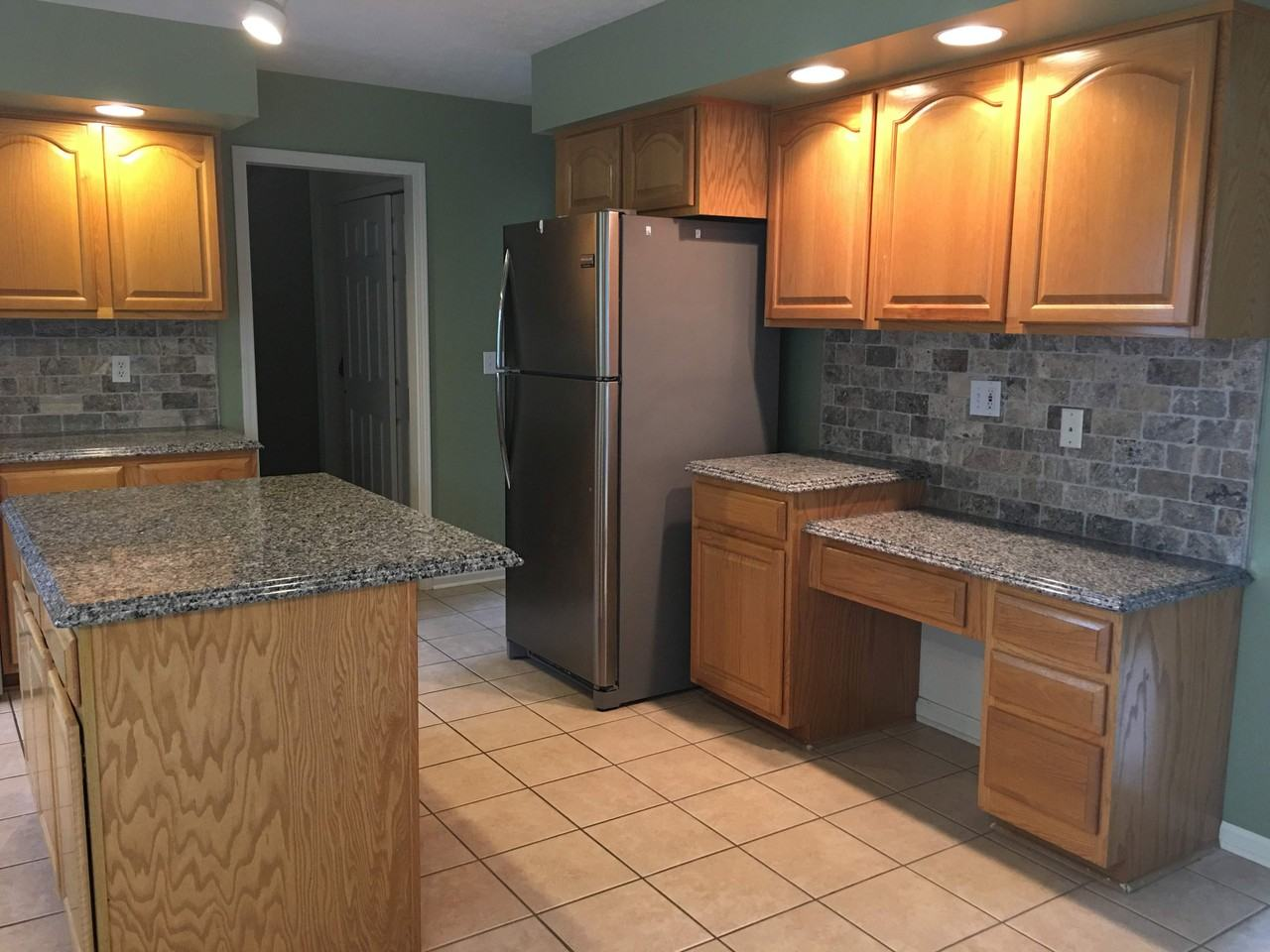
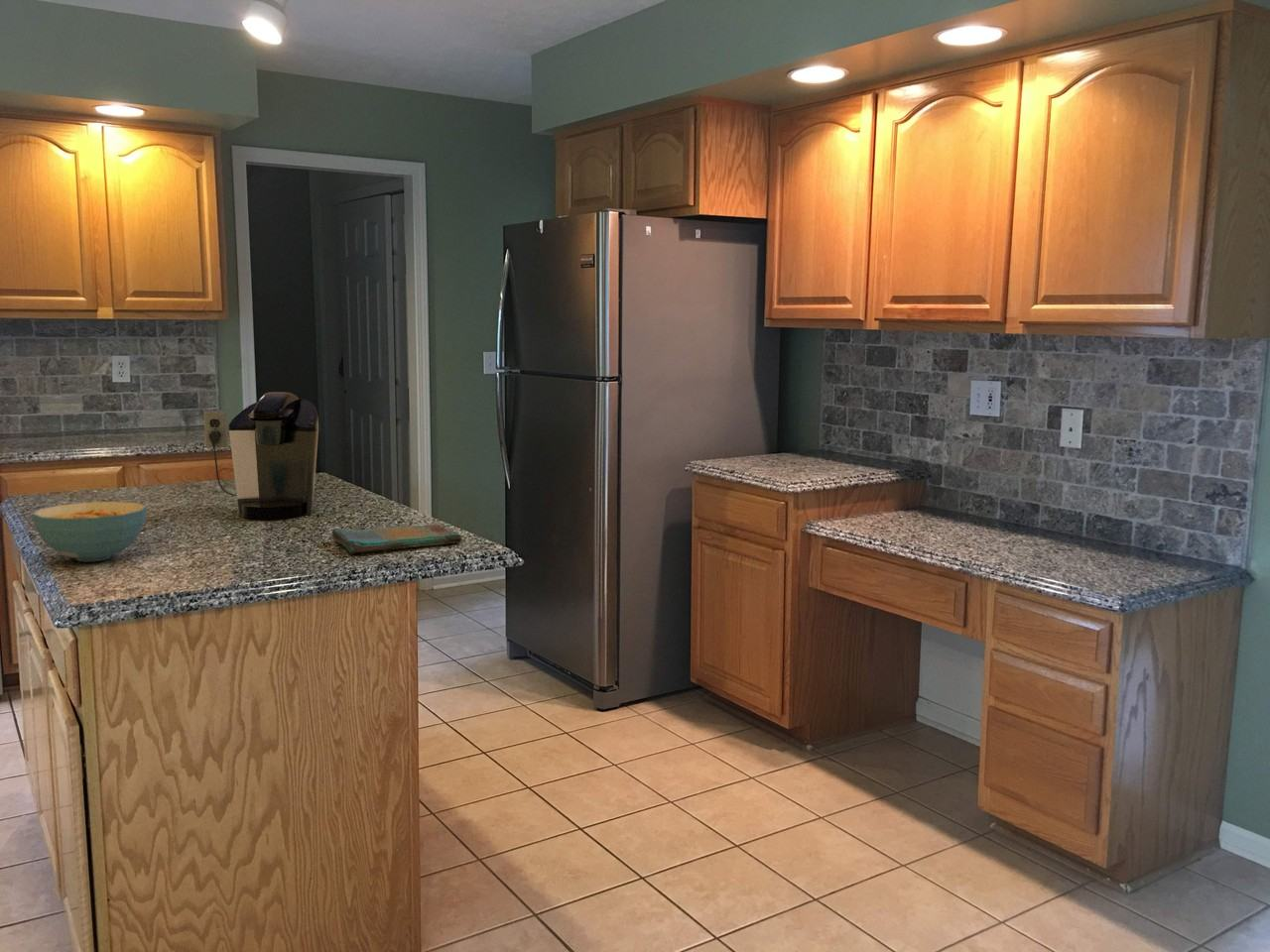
+ dish towel (396, 536)
+ cereal bowl (92, 534)
+ coffee maker (254, 452)
